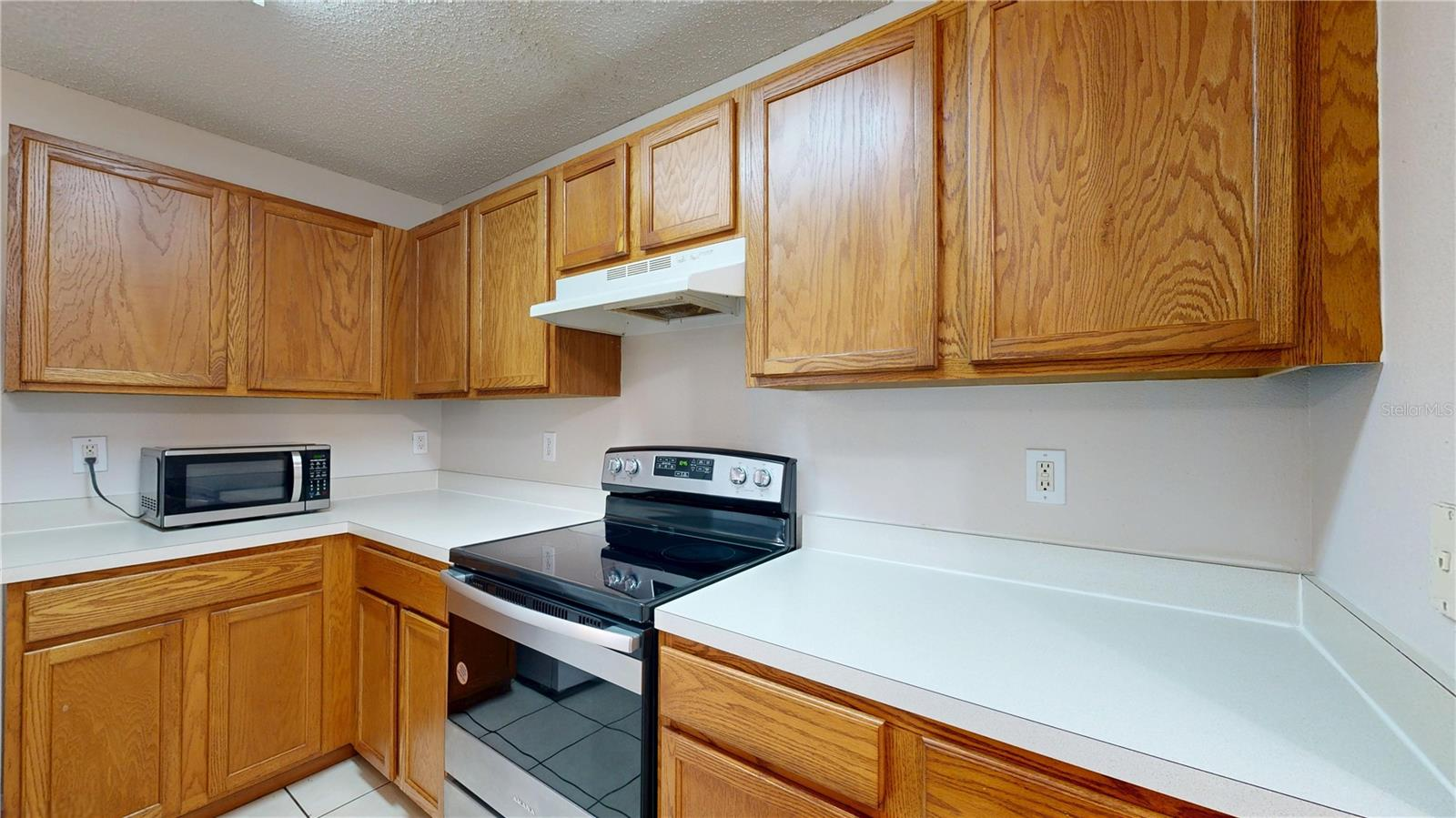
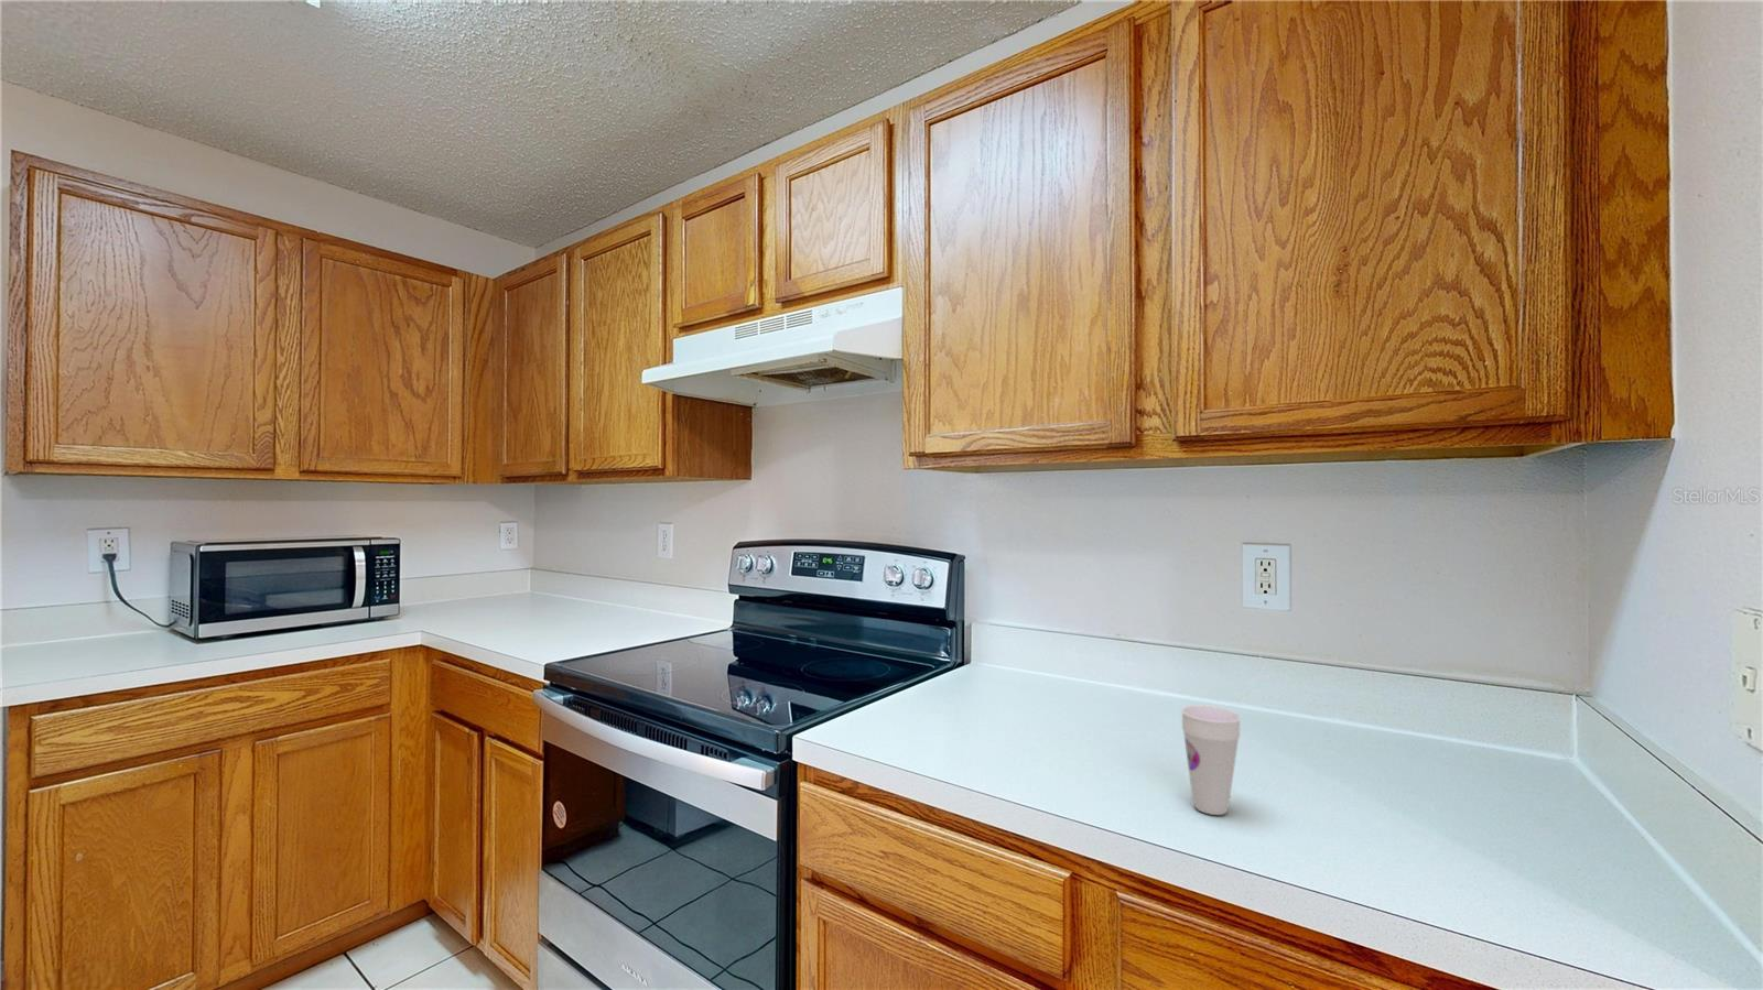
+ cup (1210, 760)
